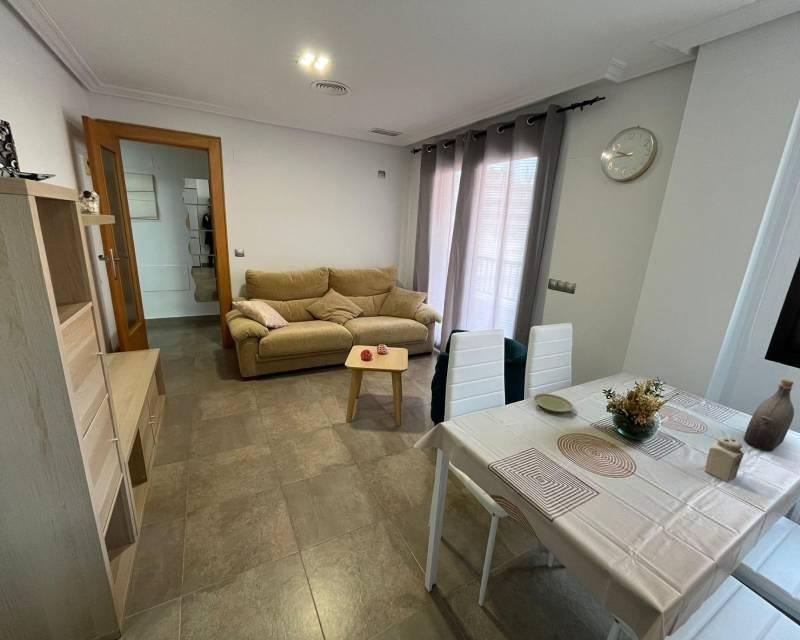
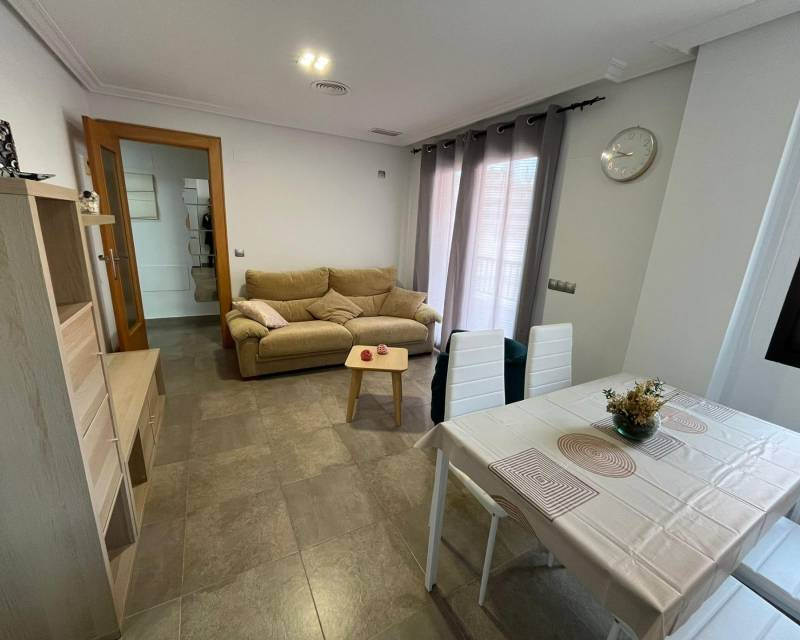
- plate (552, 404)
- salt shaker (724, 456)
- water jug (774, 411)
